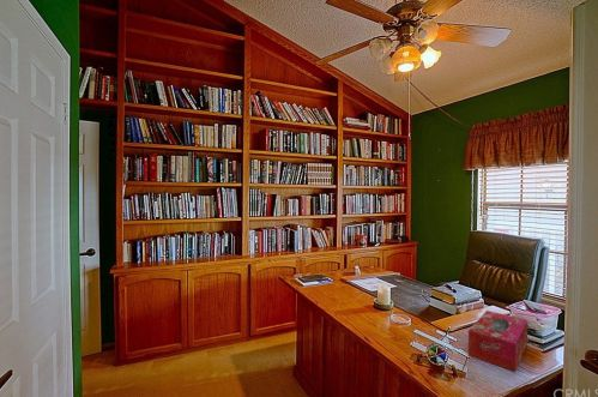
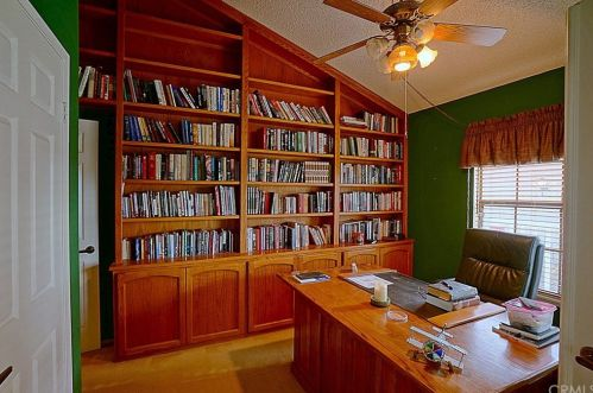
- tissue box (499, 337)
